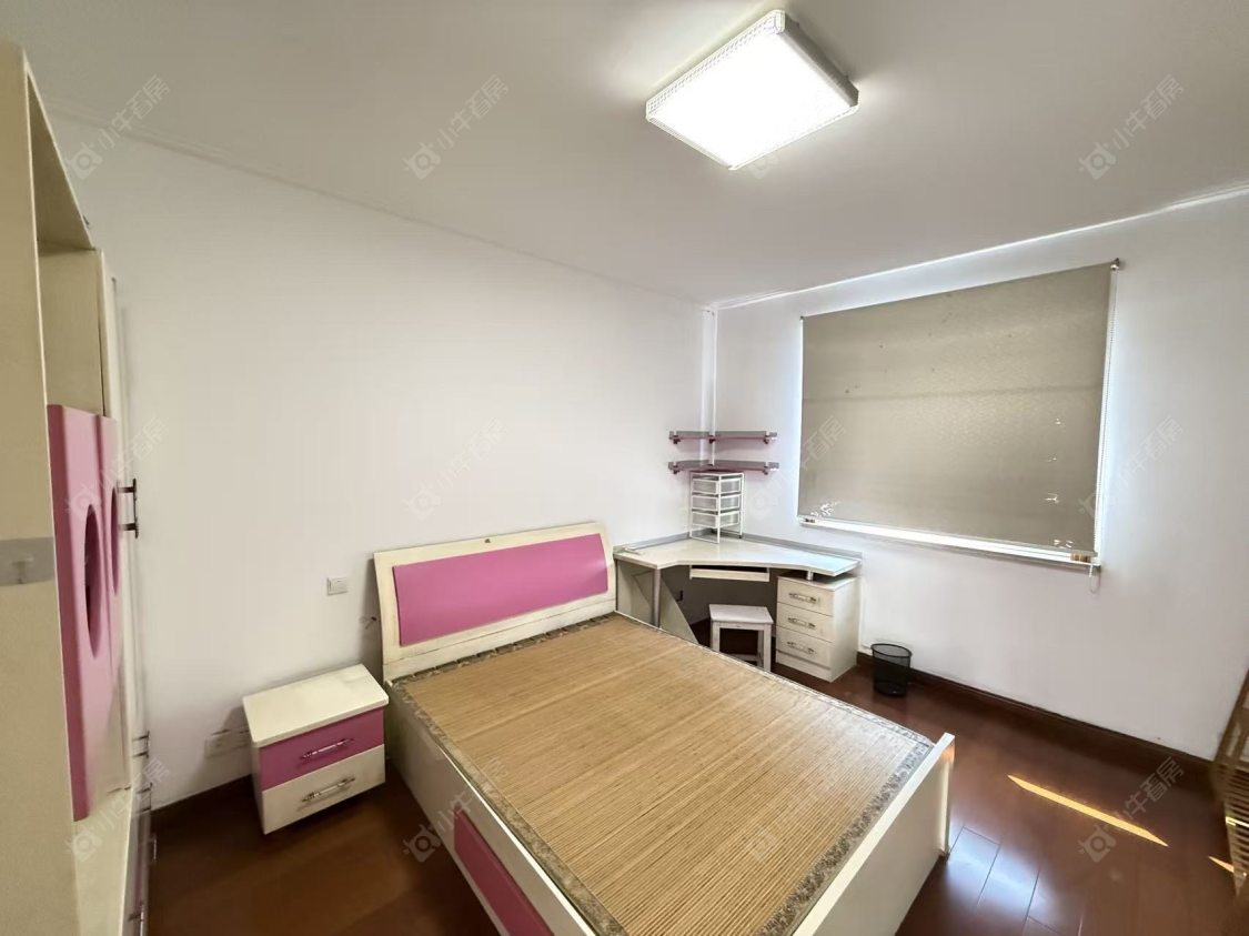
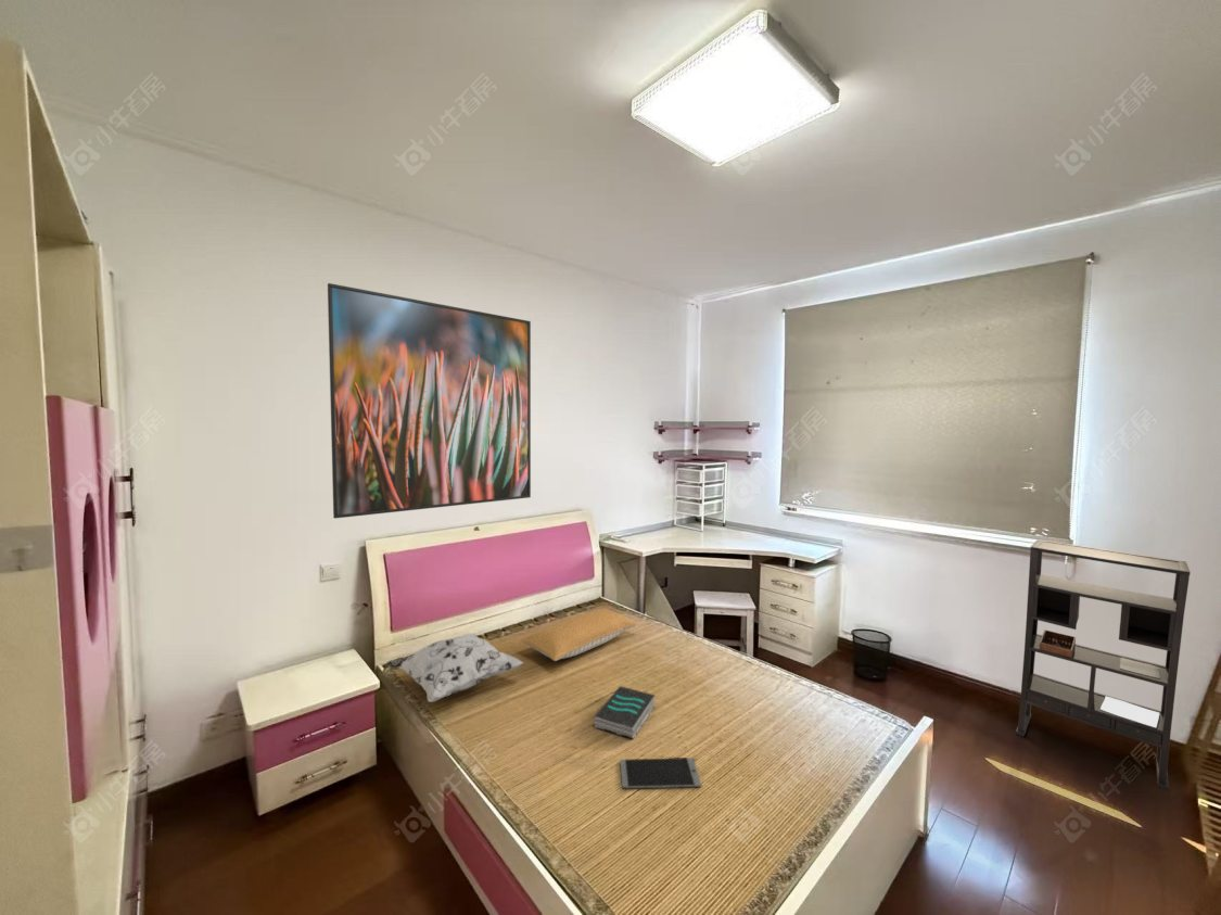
+ book (625, 710)
+ pillow (581, 632)
+ tablet (659, 772)
+ decorative pillow (455, 662)
+ bookshelf (1095, 651)
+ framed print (444, 407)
